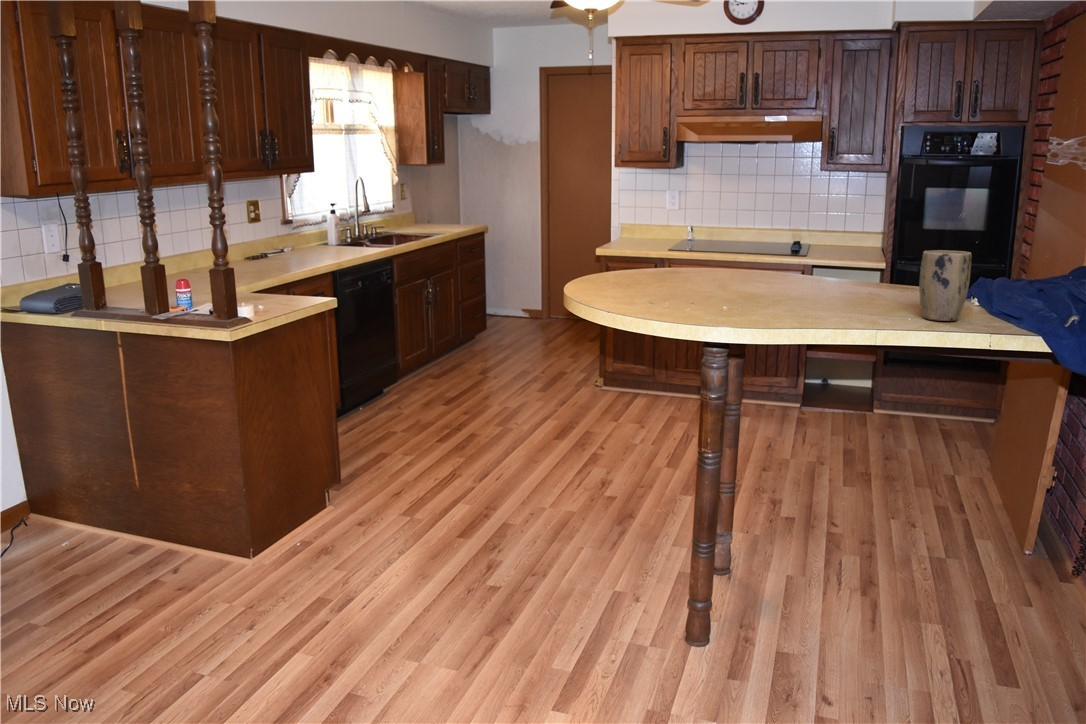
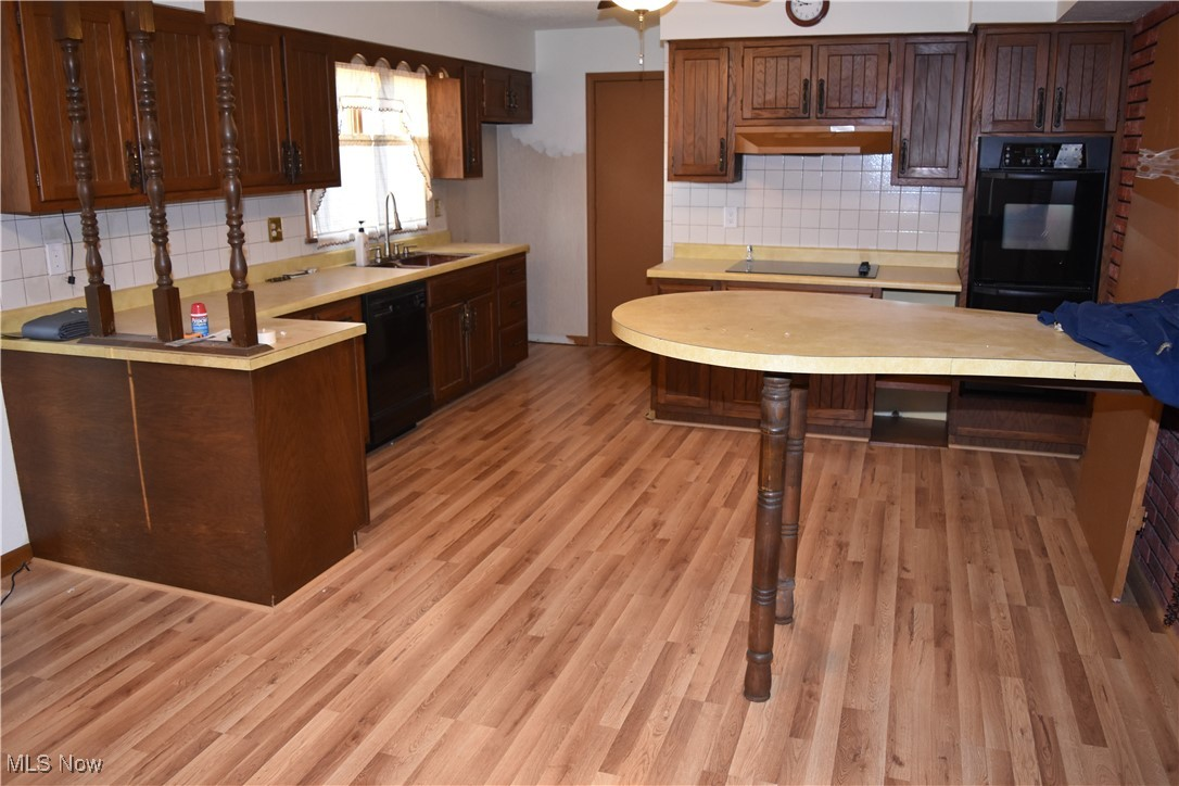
- plant pot (943, 285)
